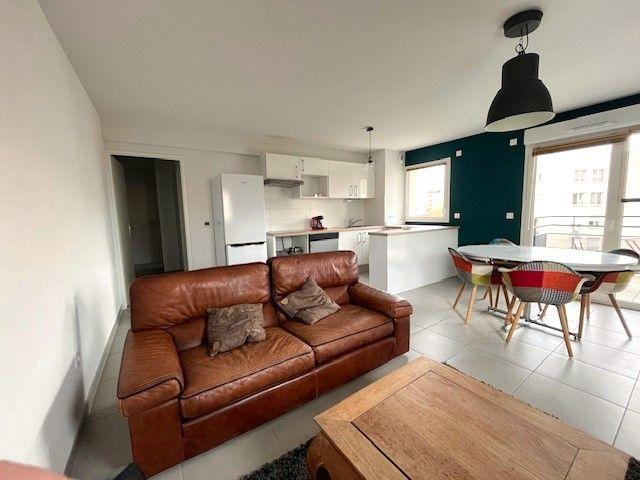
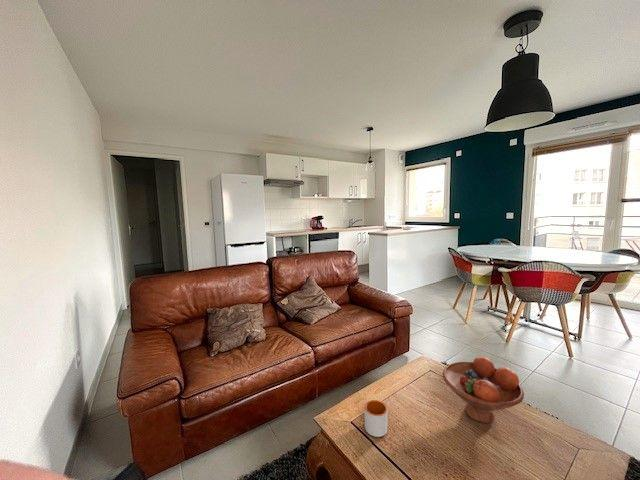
+ mug (375, 415)
+ fruit bowl (480, 390)
